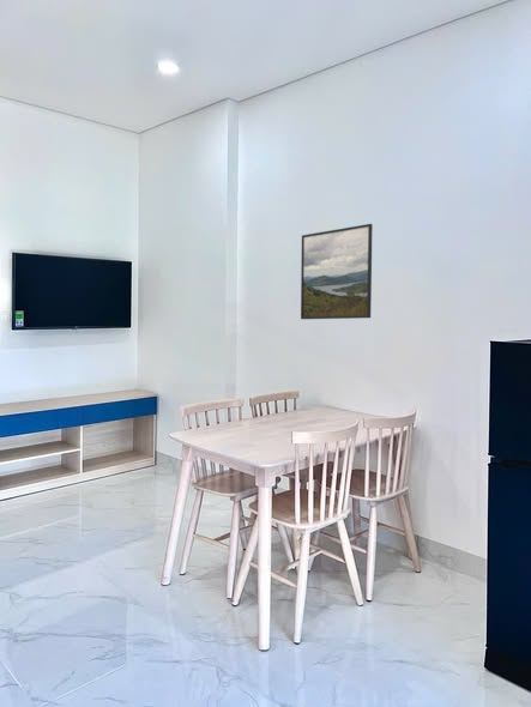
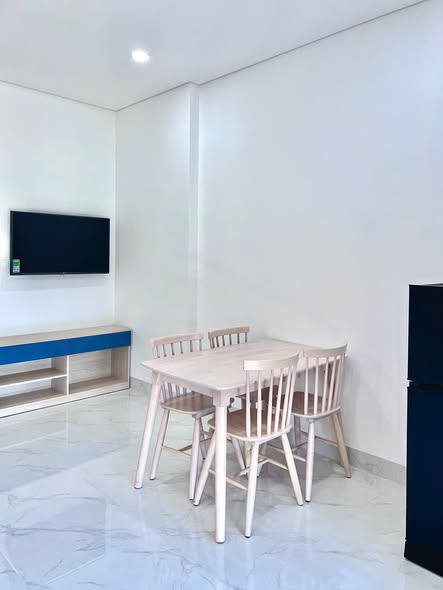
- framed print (334, 274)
